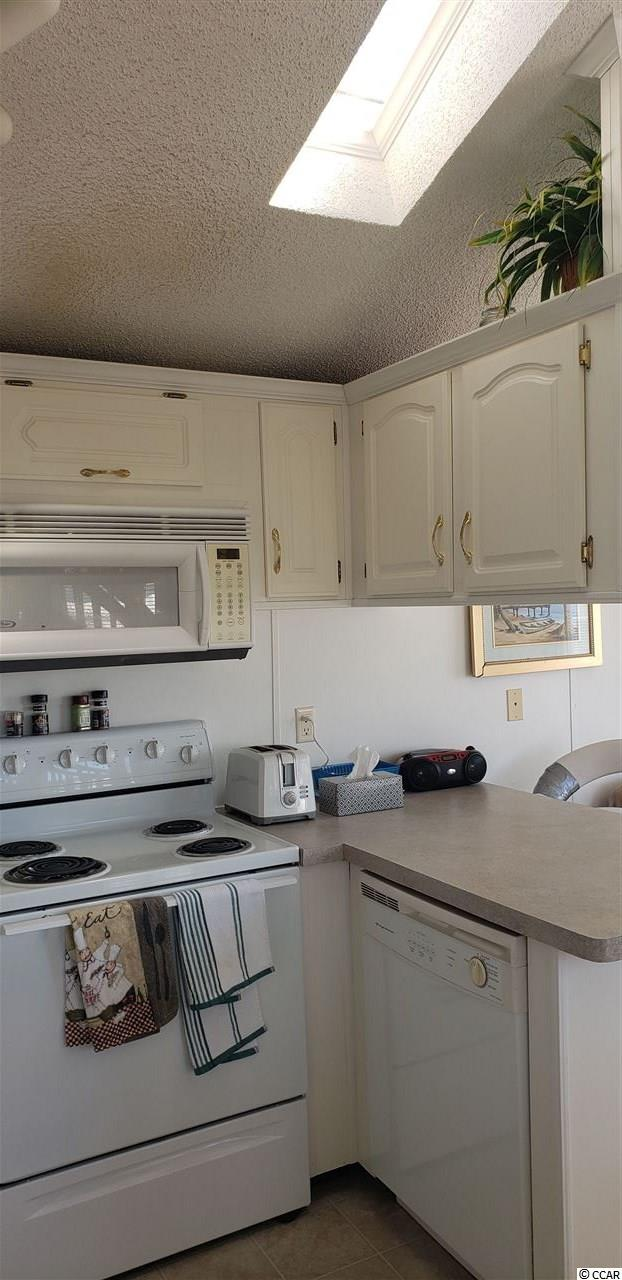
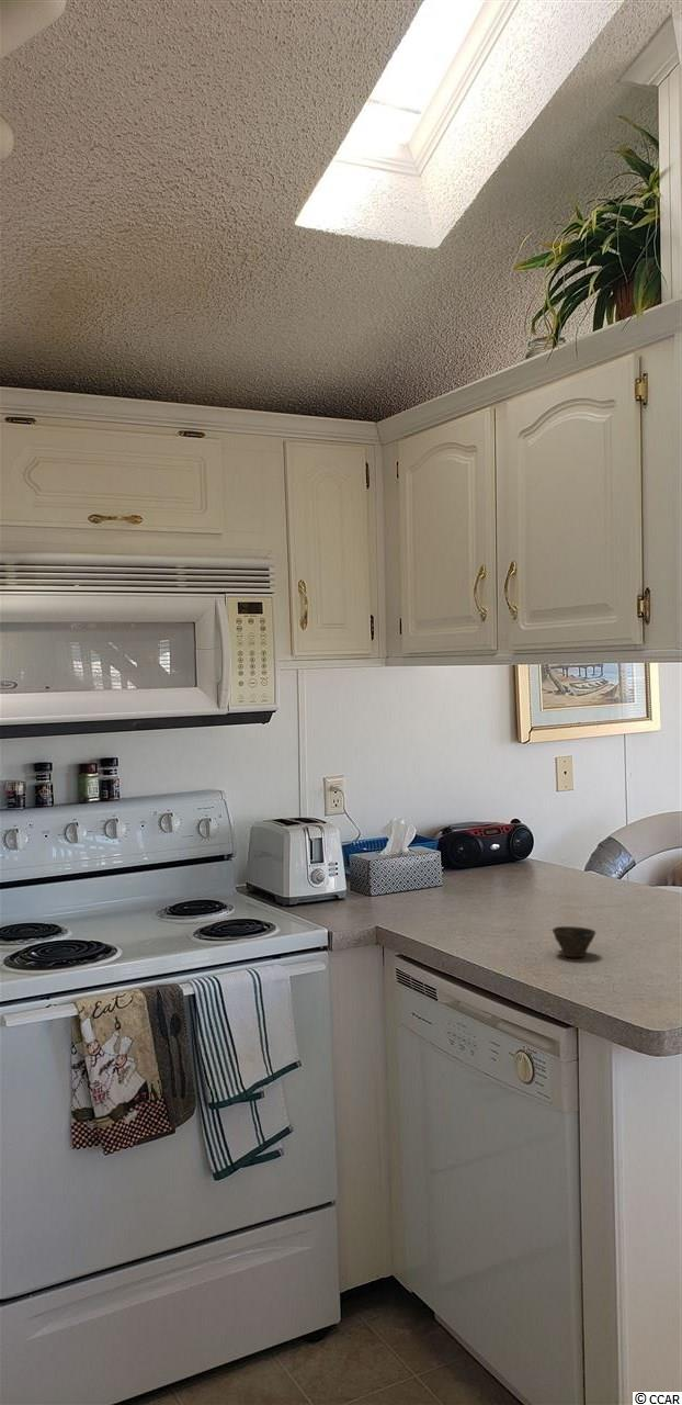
+ cup (572, 941)
